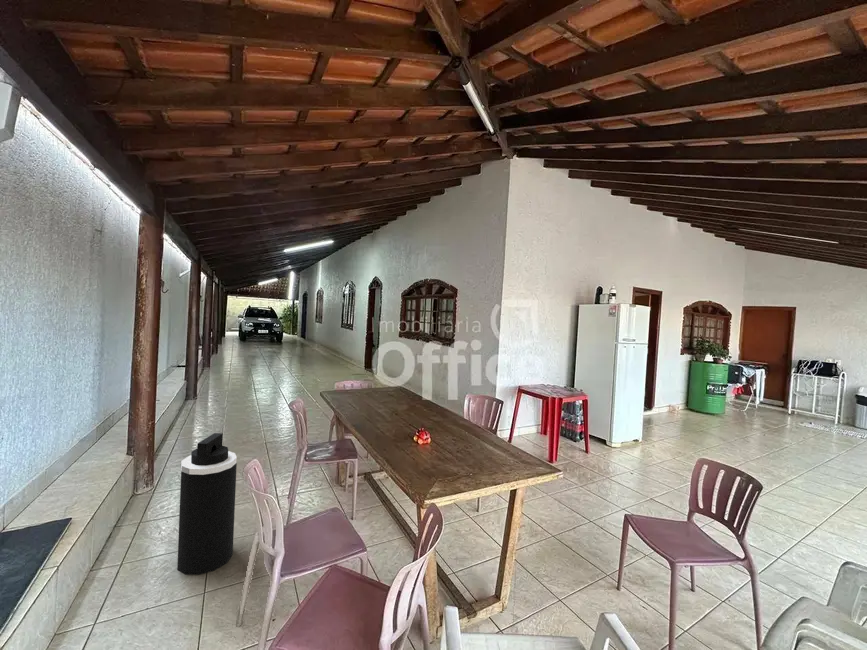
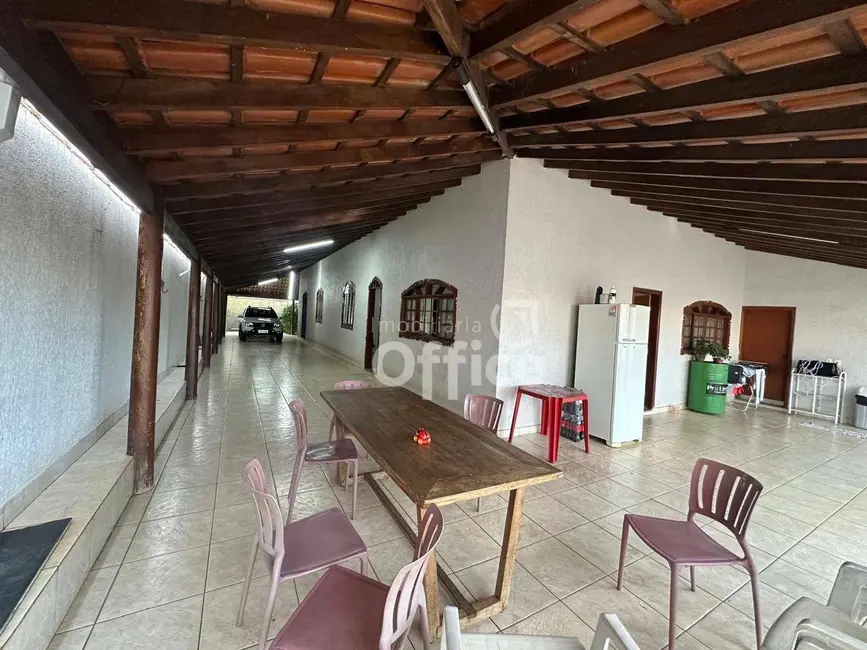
- trash can (208, 498)
